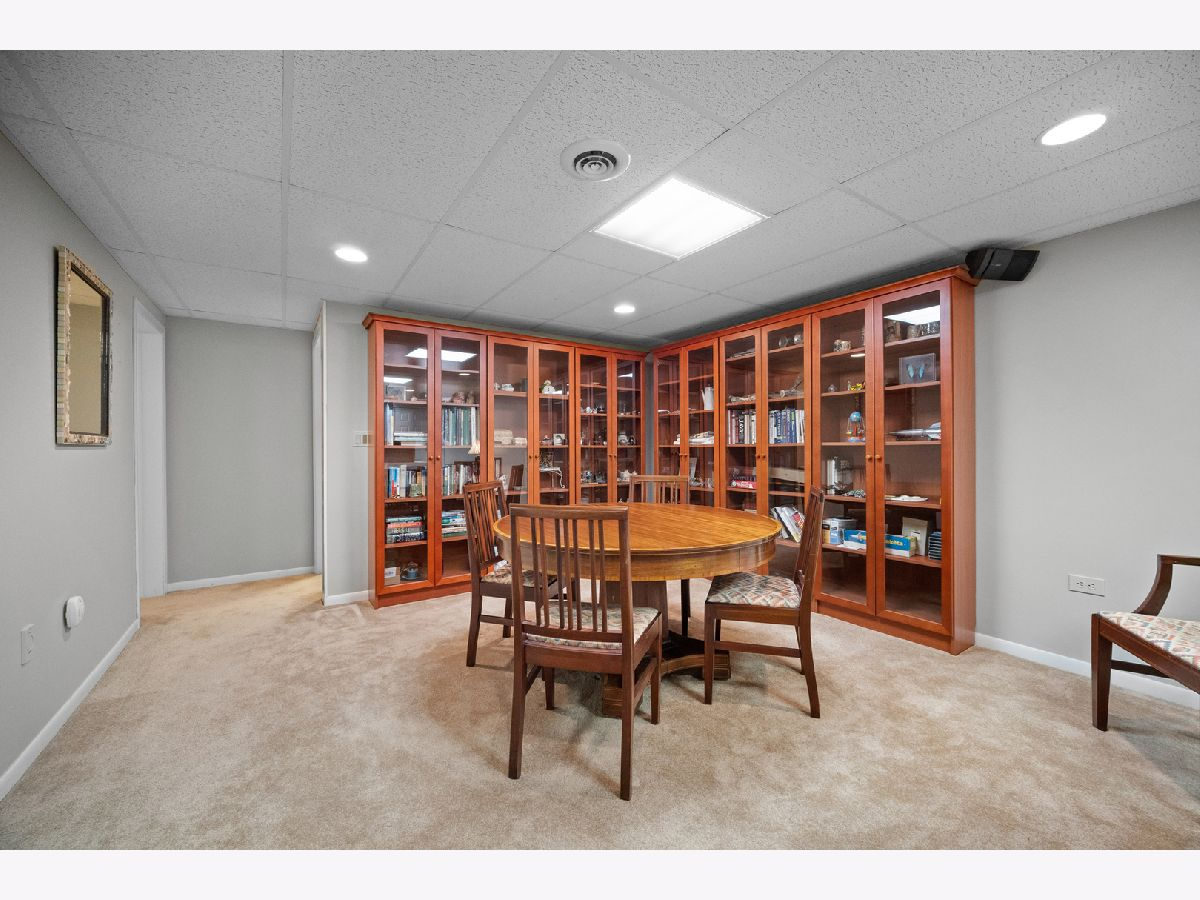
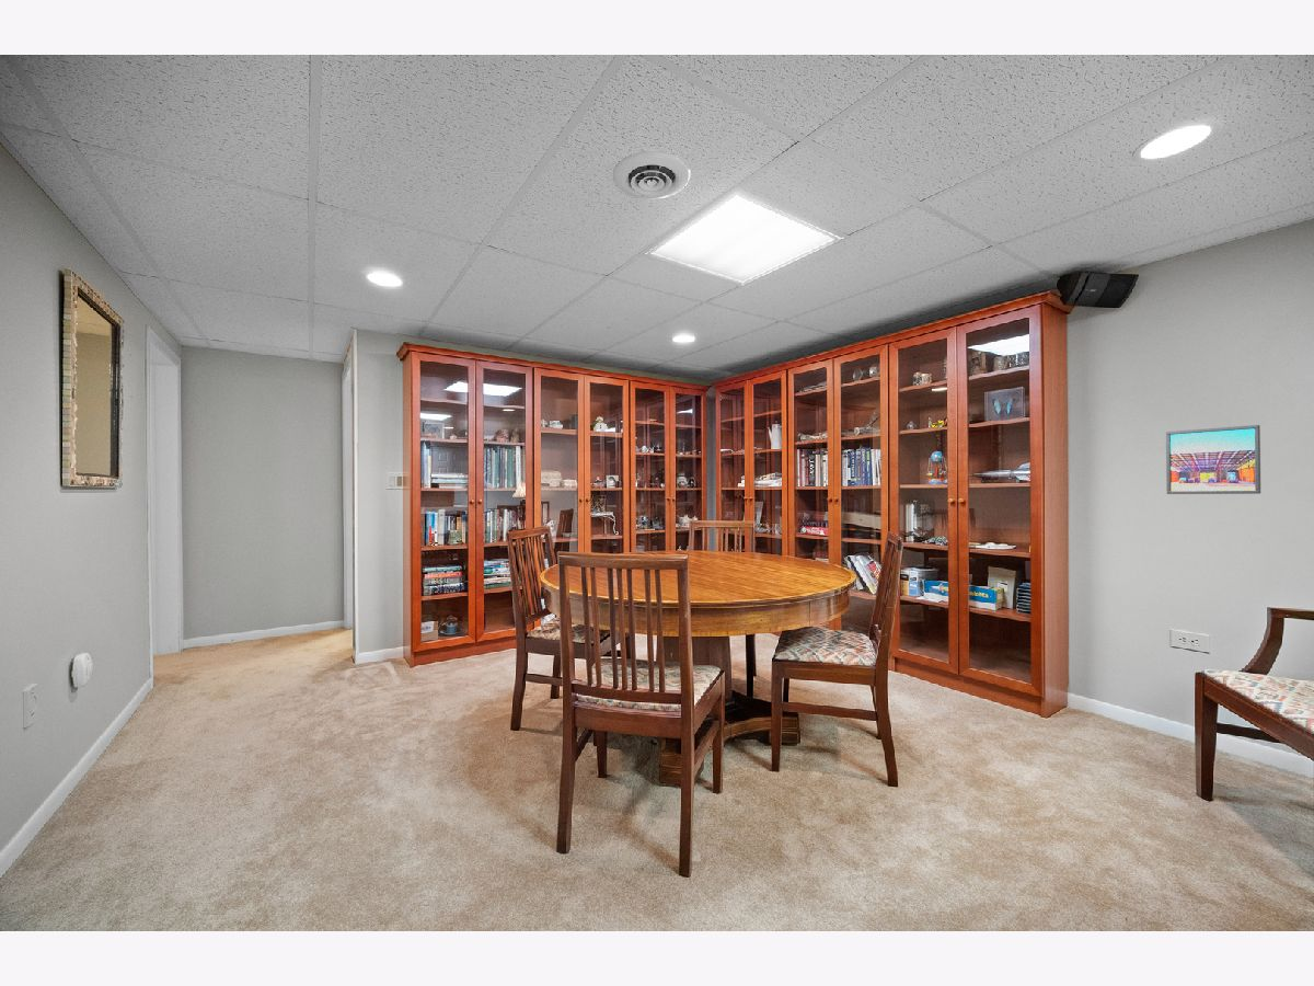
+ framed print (1210, 461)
